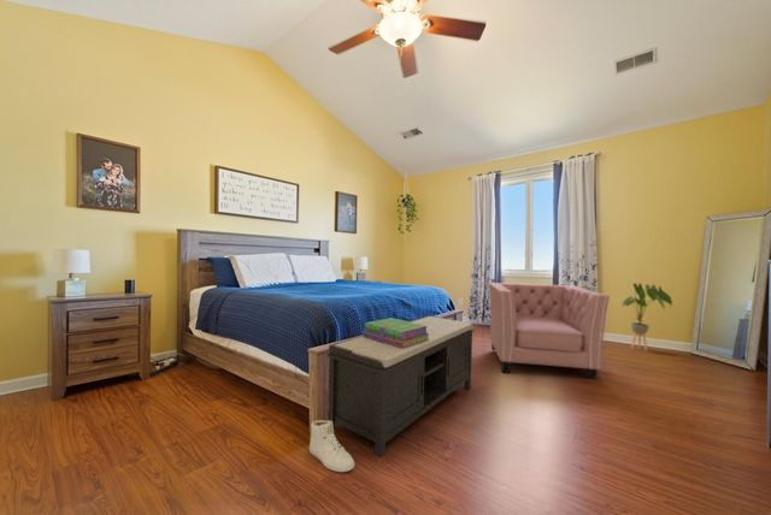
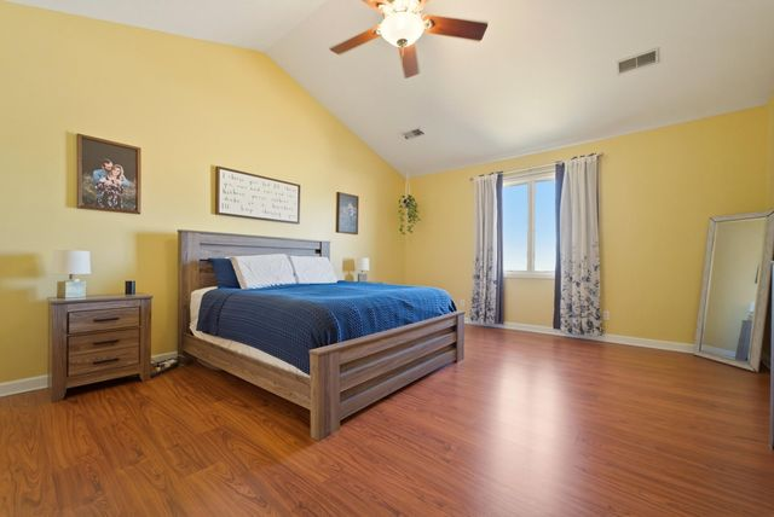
- armchair (538, 325)
- sneaker (330, 442)
- bench (411, 368)
- house plant (643, 315)
- stack of books (395, 331)
